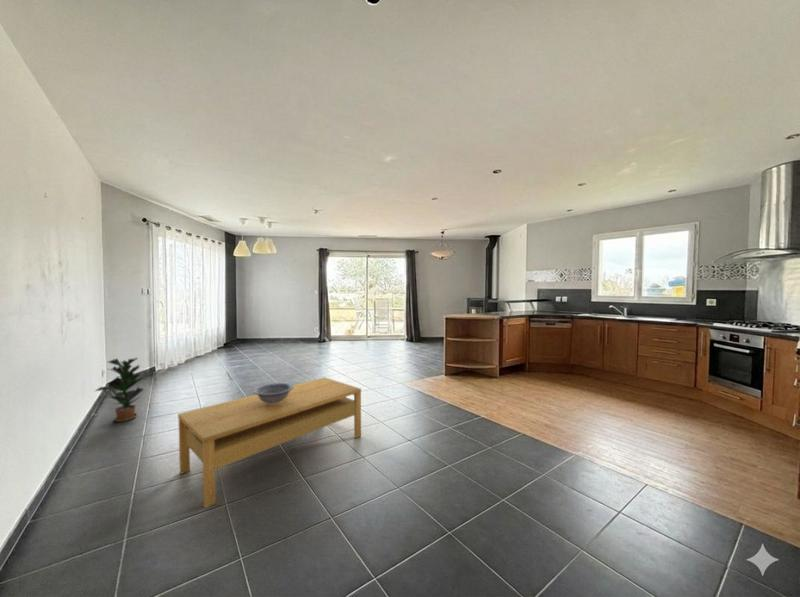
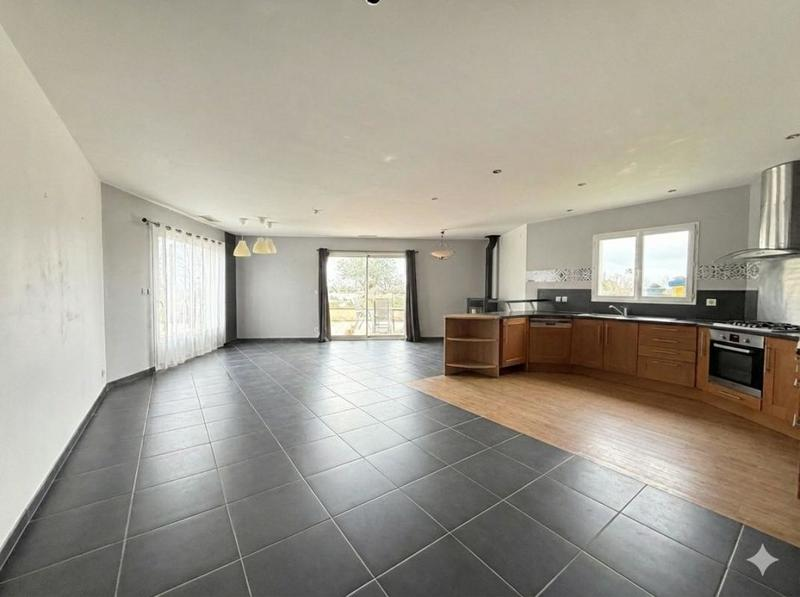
- potted plant (120, 389)
- decorative bowl (273, 395)
- coffee table (280, 426)
